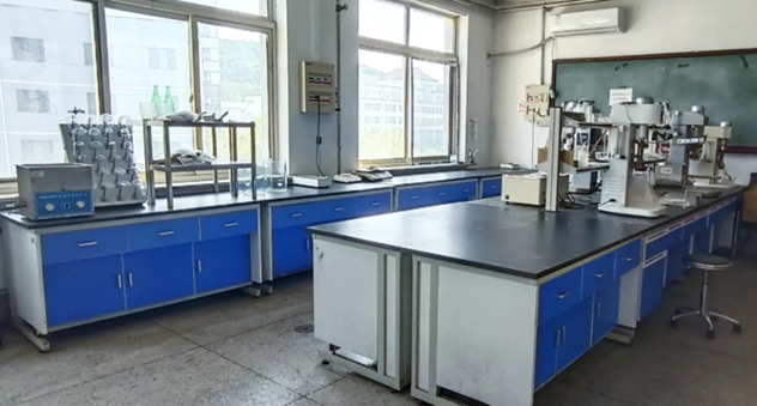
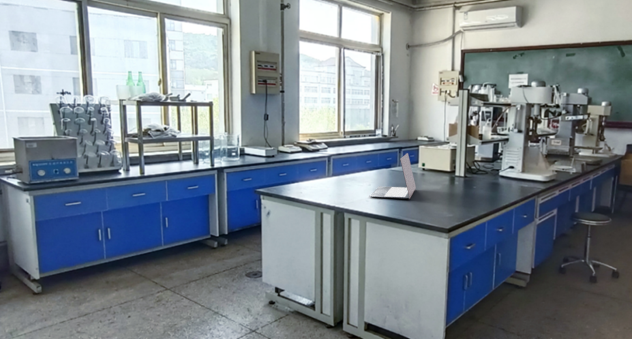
+ laptop (403, 173)
